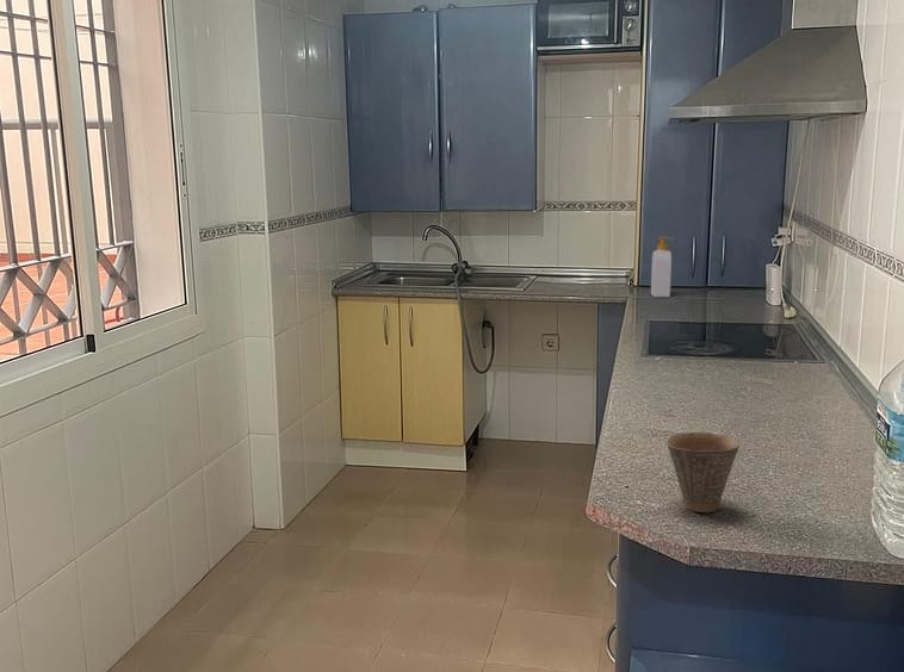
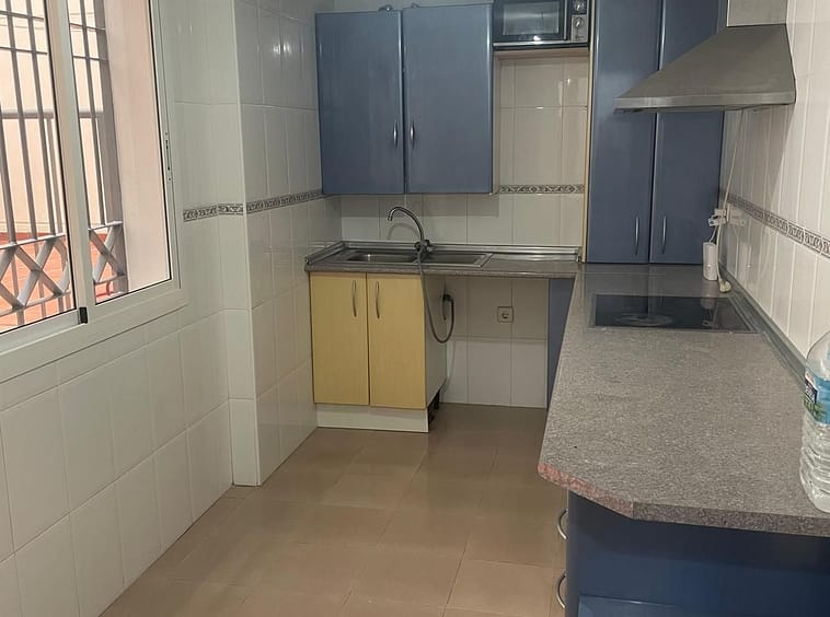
- cup (700, 473)
- soap bottle (662, 266)
